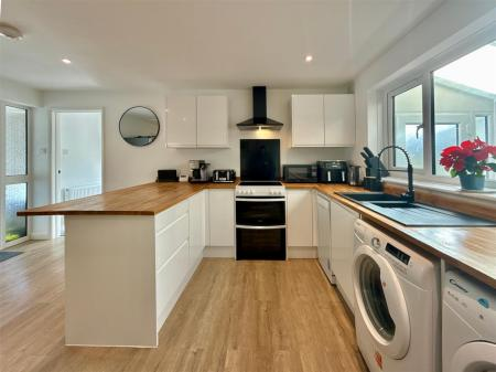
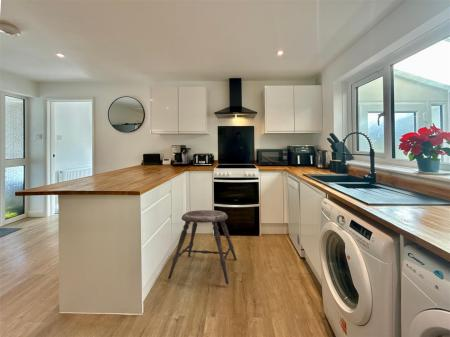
+ stool (205, 250)
